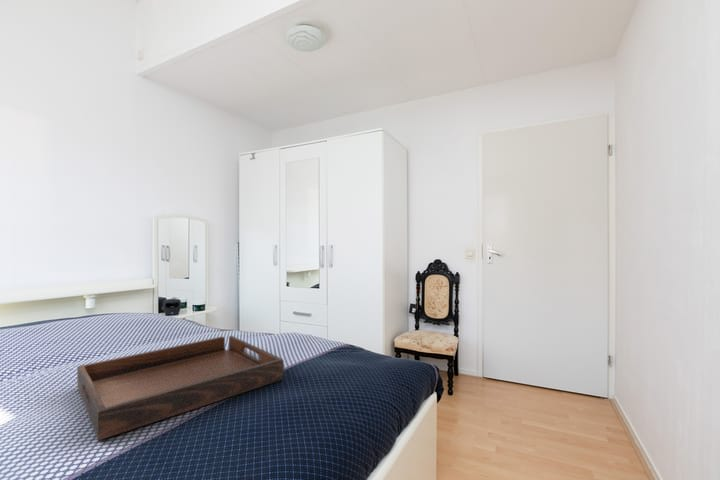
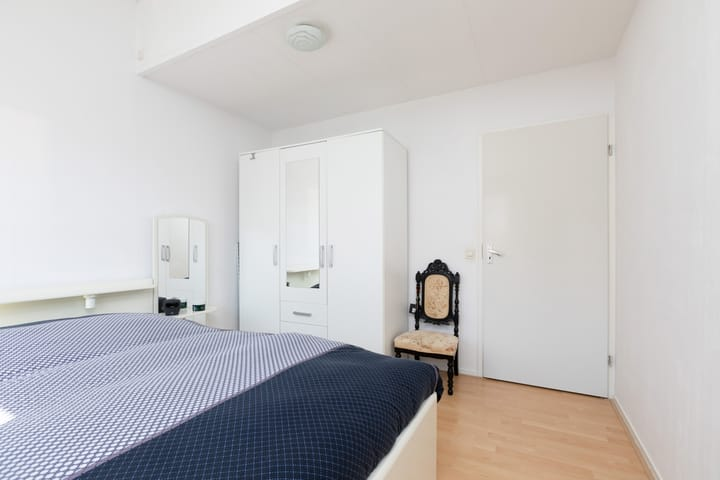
- serving tray (183, 372)
